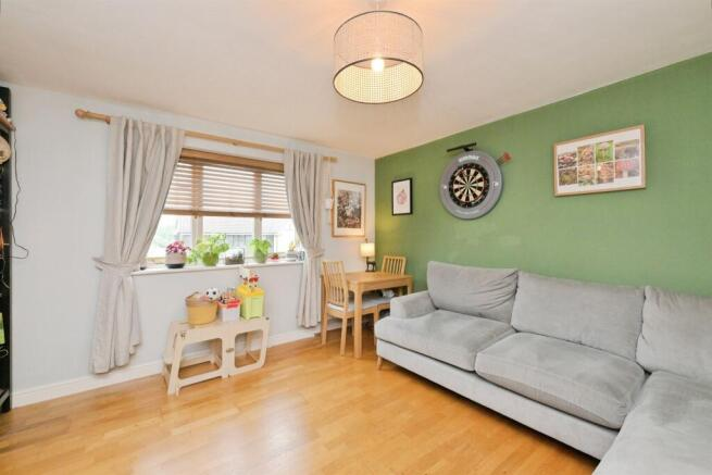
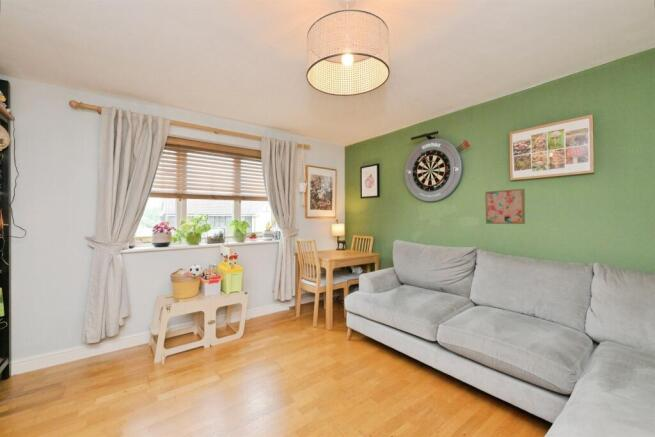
+ wall art (504, 207)
